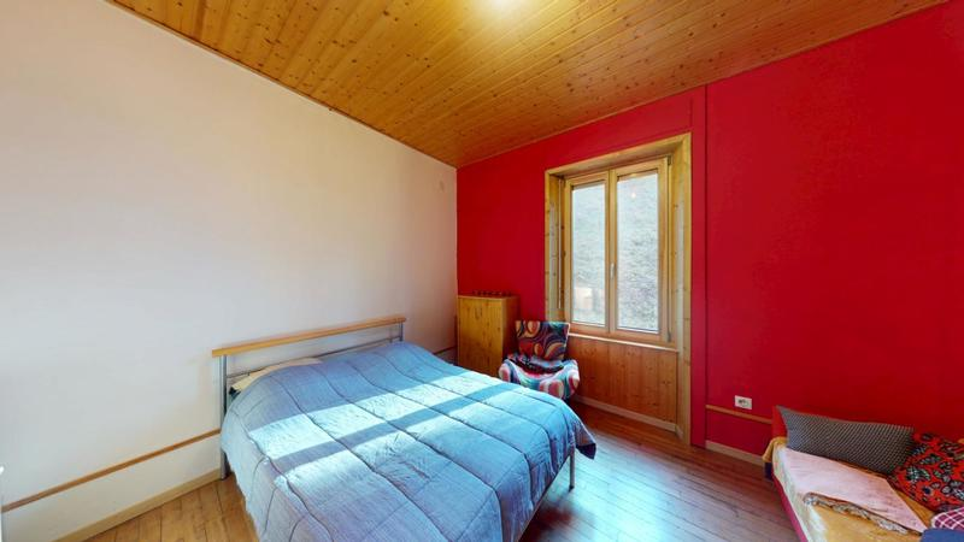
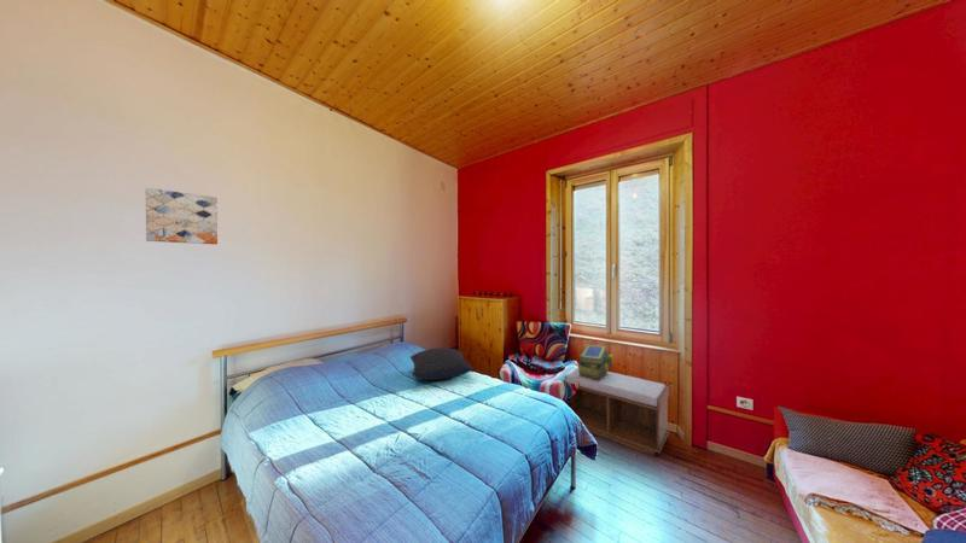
+ stack of books (595, 362)
+ bench (613, 404)
+ wall art (184, 217)
+ pillow (440, 363)
